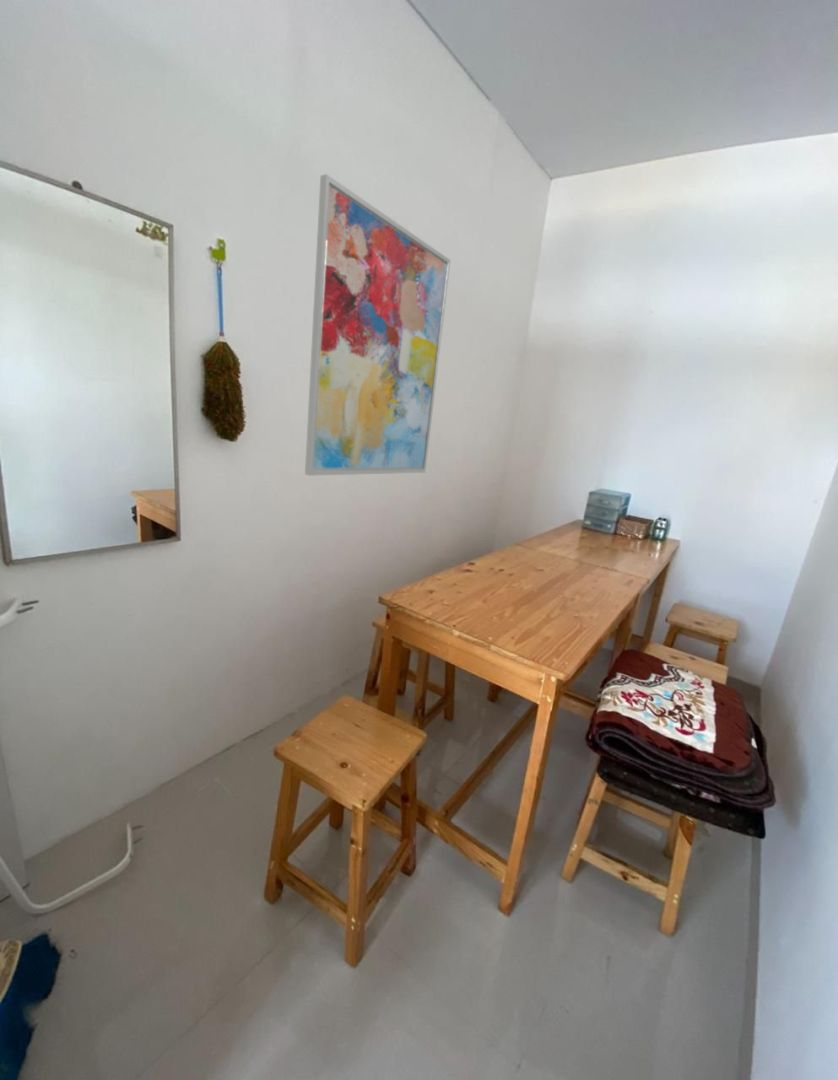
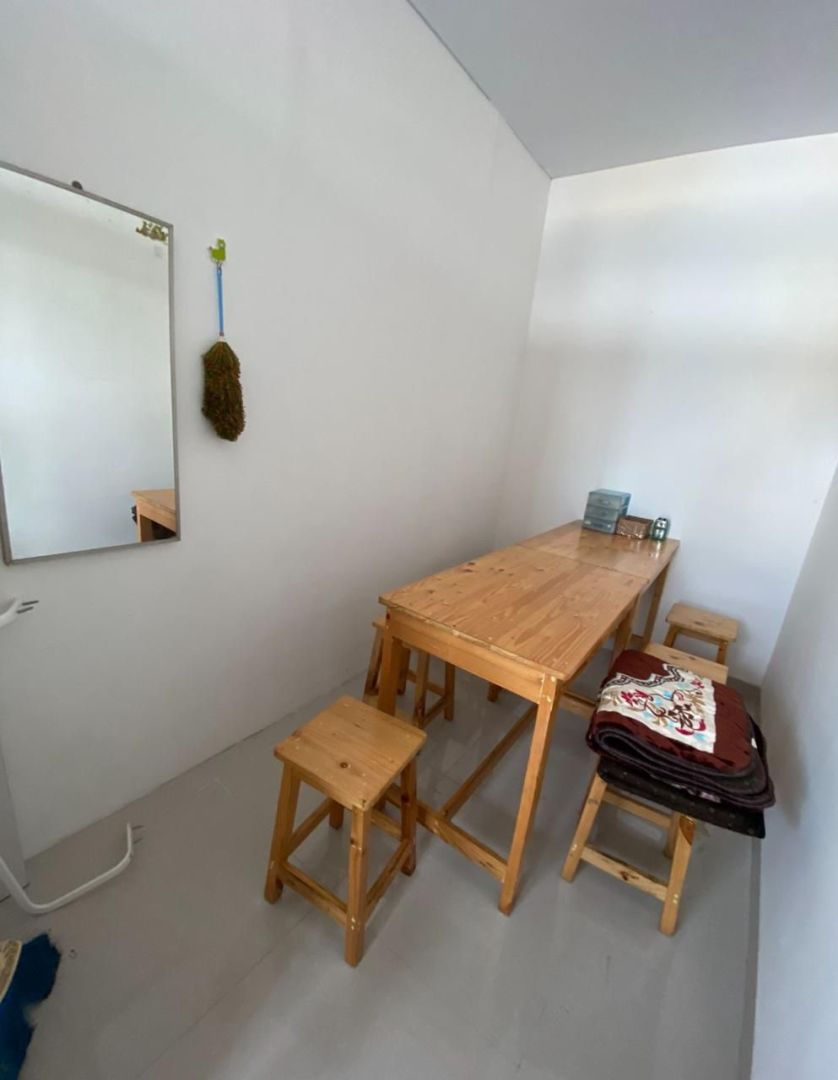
- wall art (384, 357)
